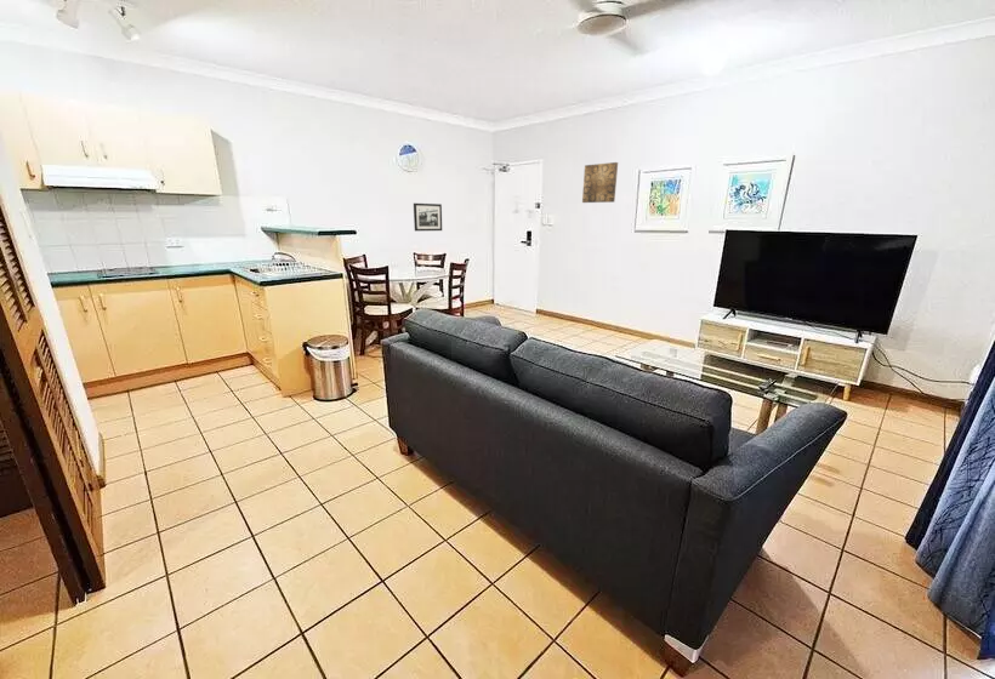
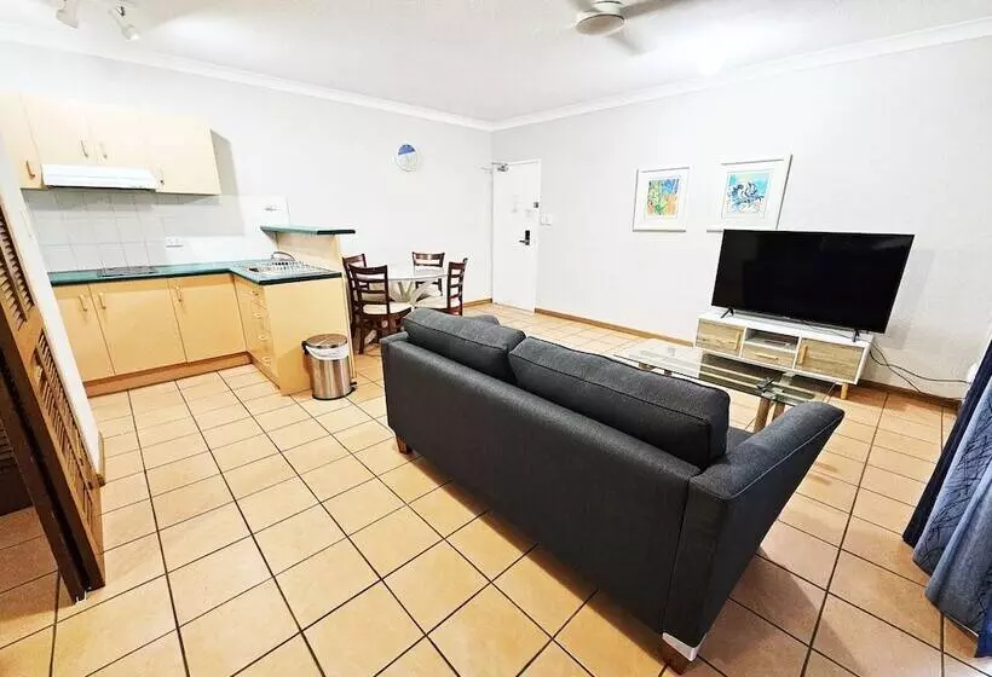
- wall art (598, 183)
- picture frame (427, 217)
